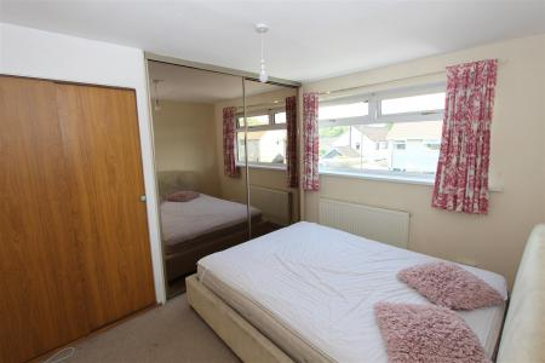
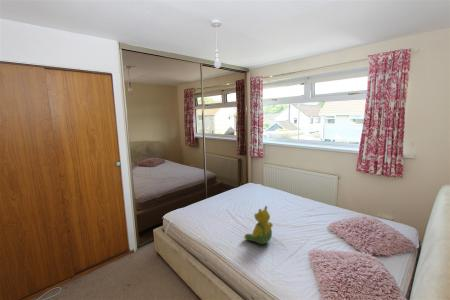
+ teddy bear (258, 223)
